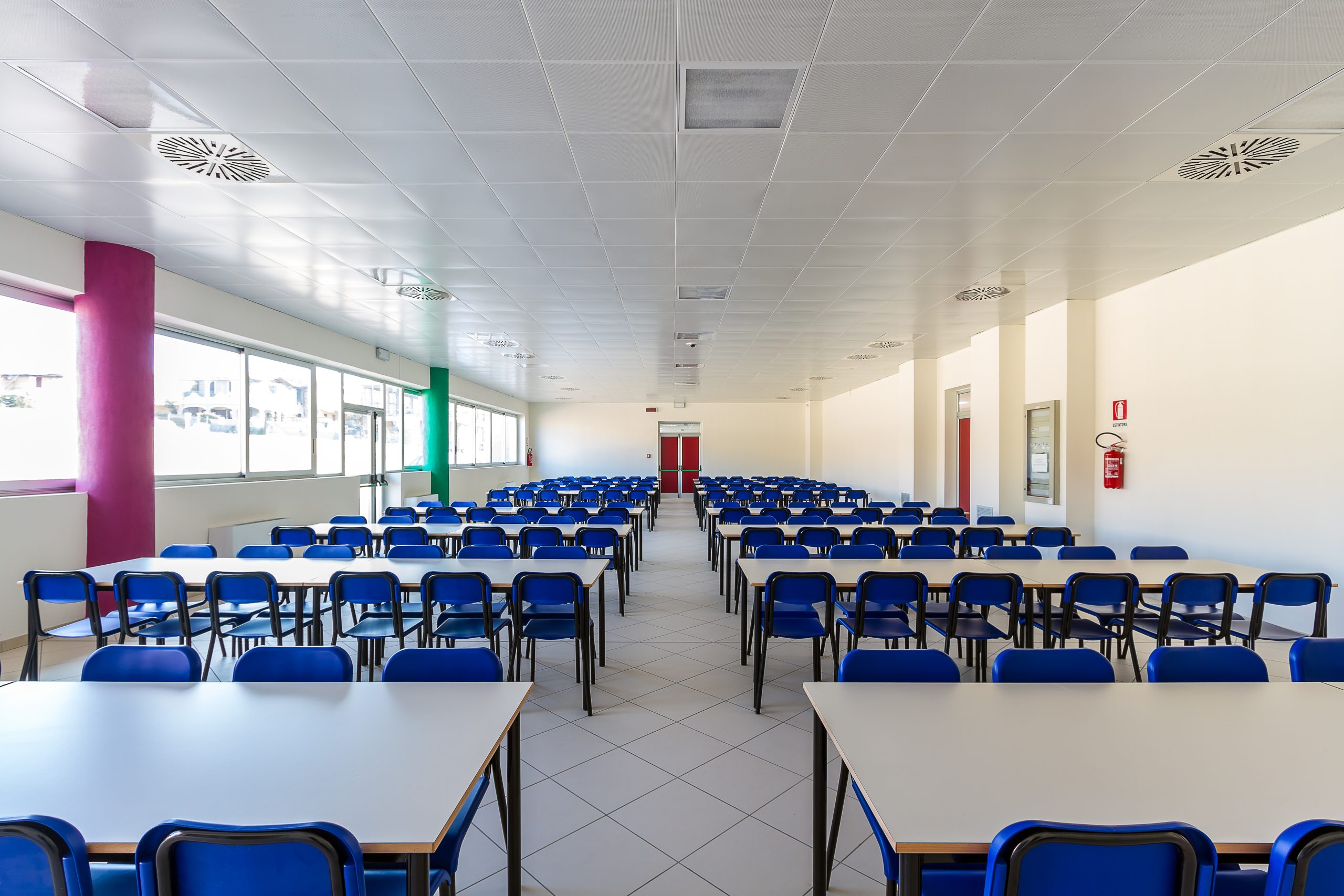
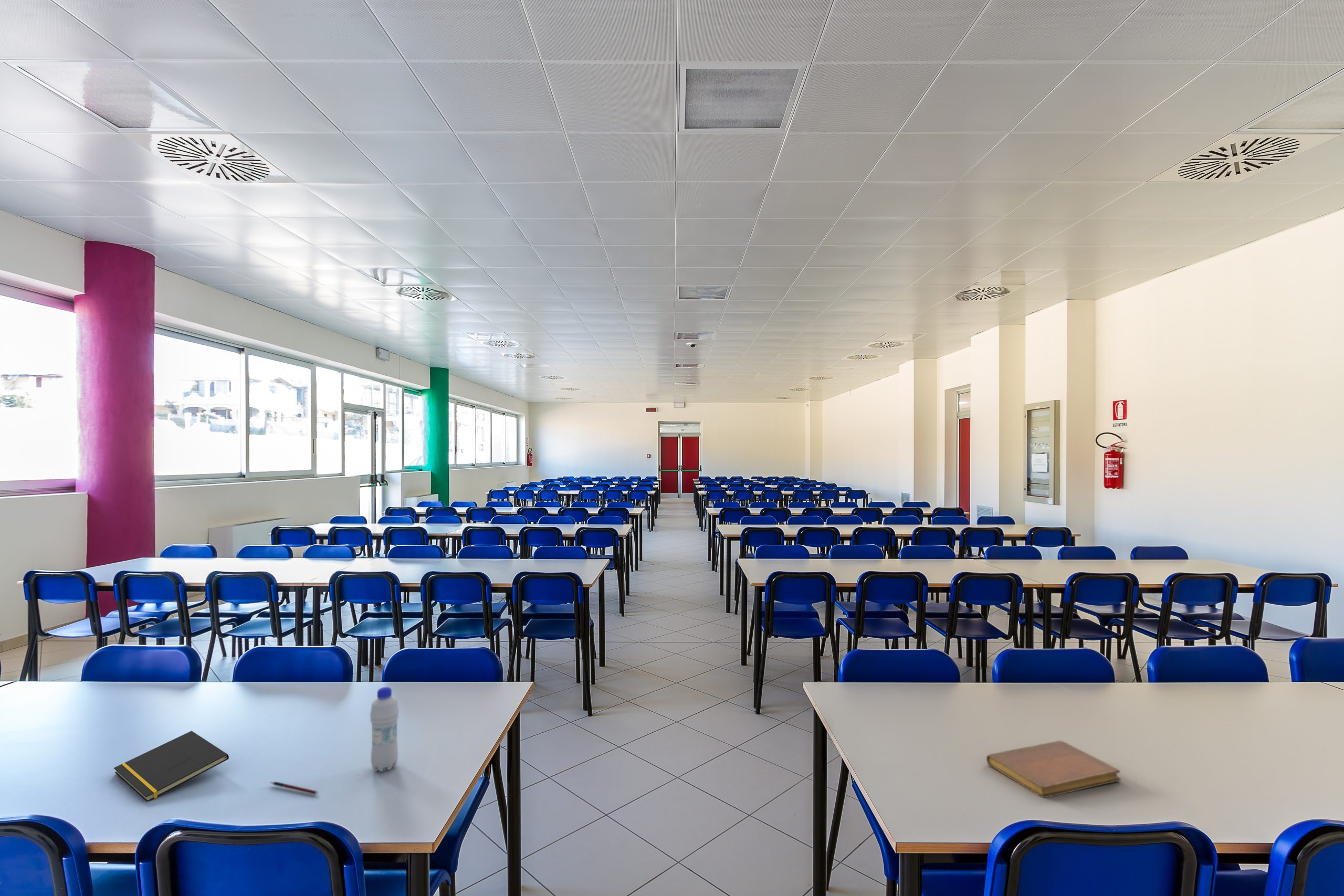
+ notepad (171, 763)
+ bottle (384, 727)
+ notebook (1052, 766)
+ pen (293, 787)
